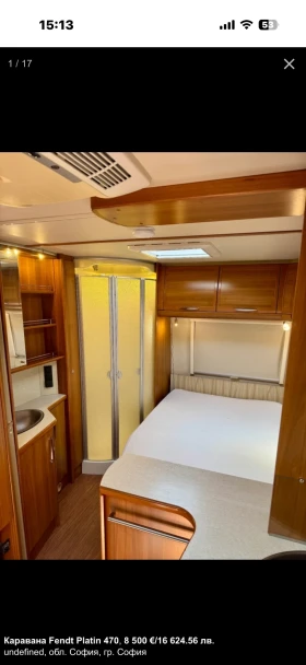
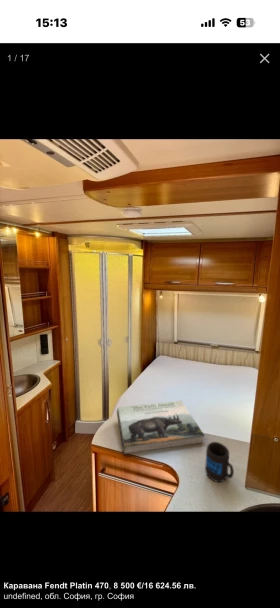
+ book (156, 425)
+ mug (220, 463)
